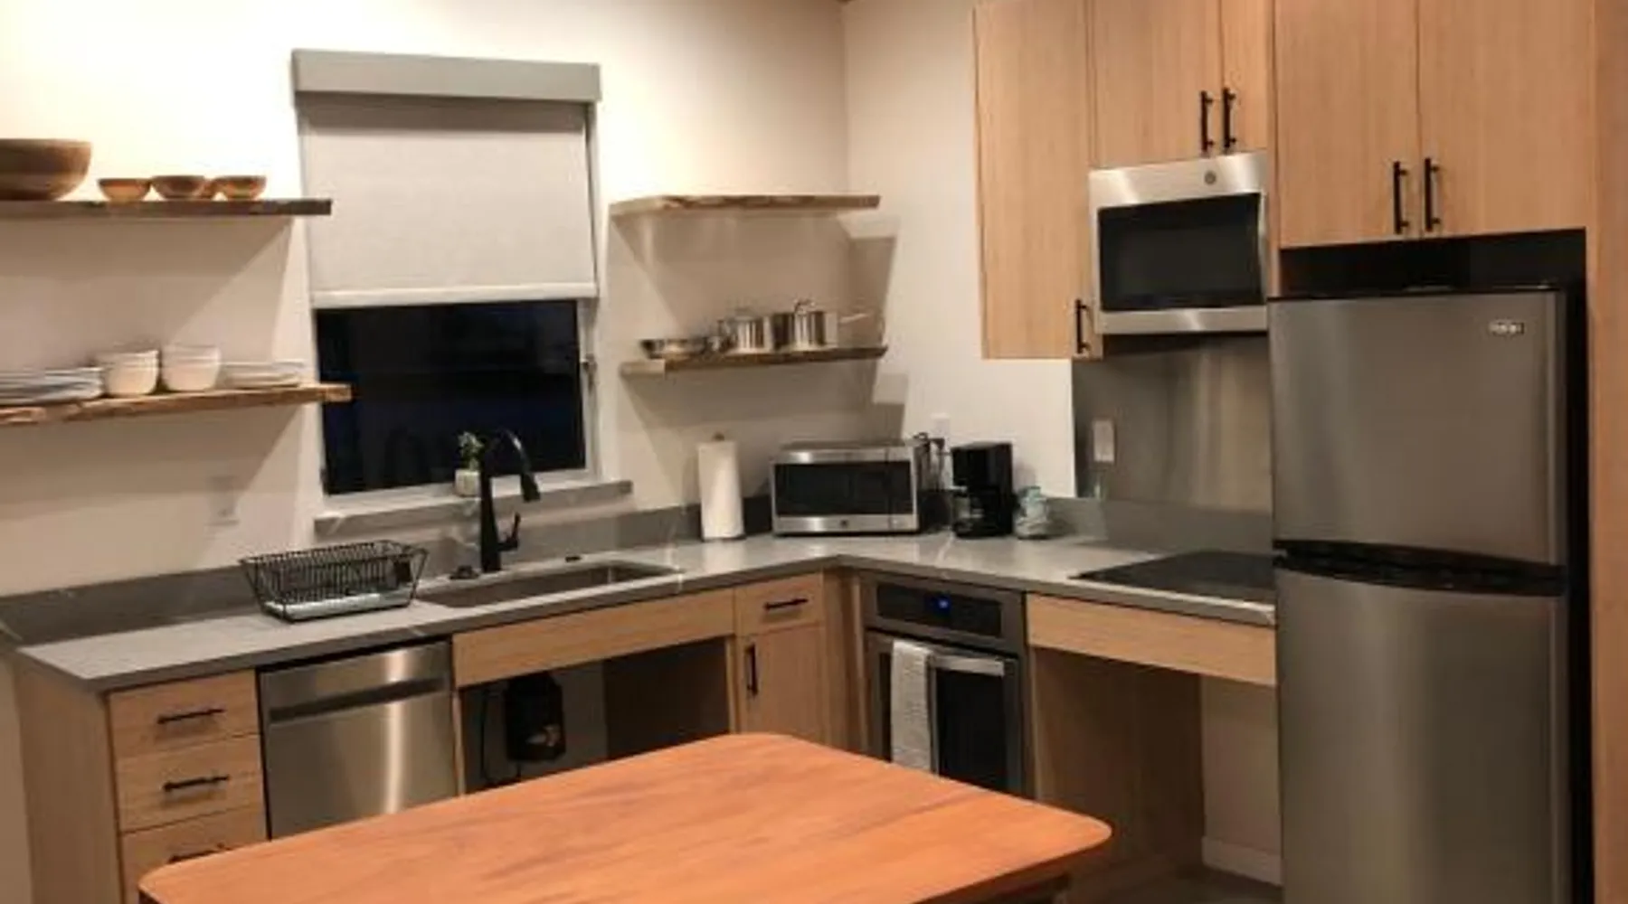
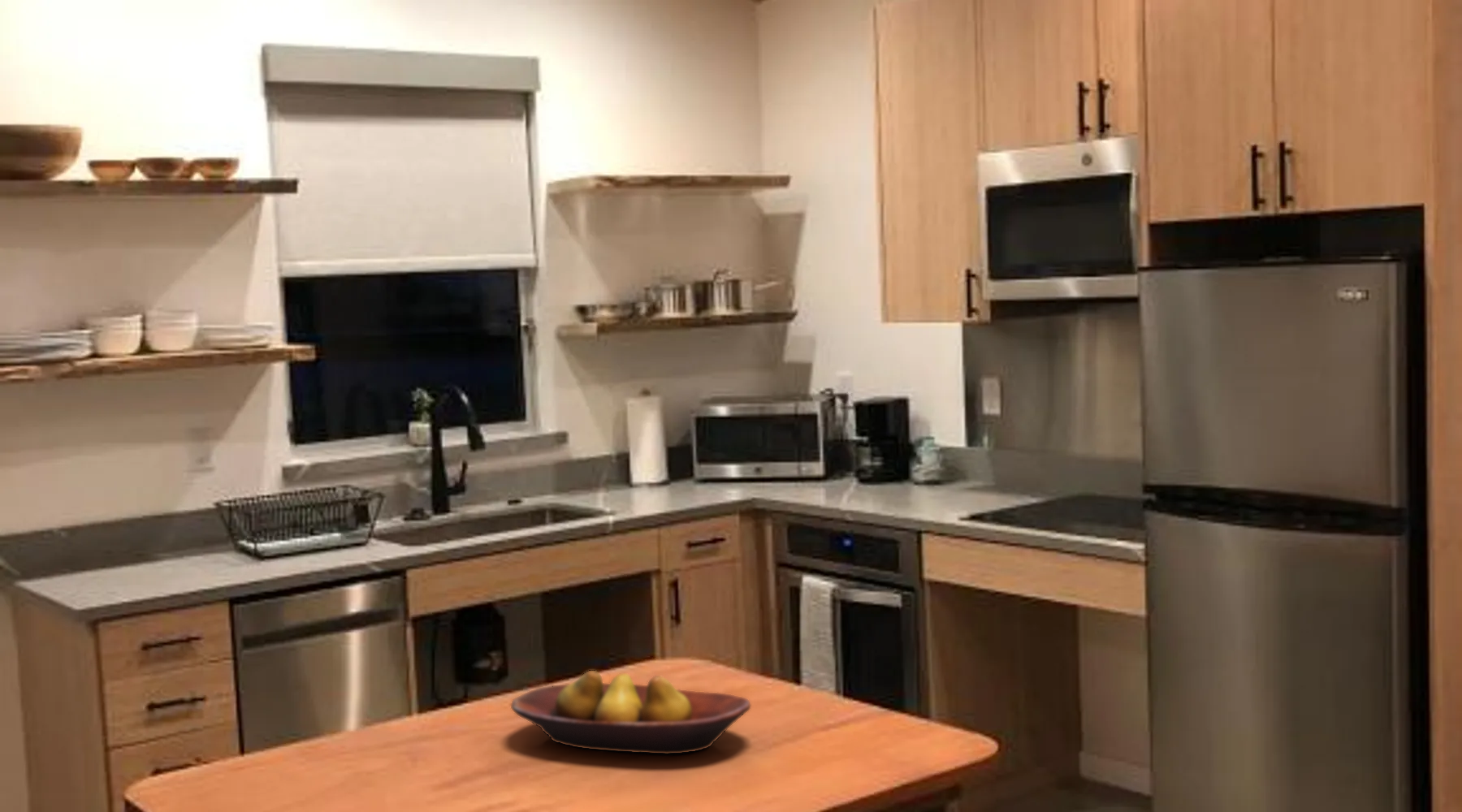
+ fruit bowl (629, 706)
